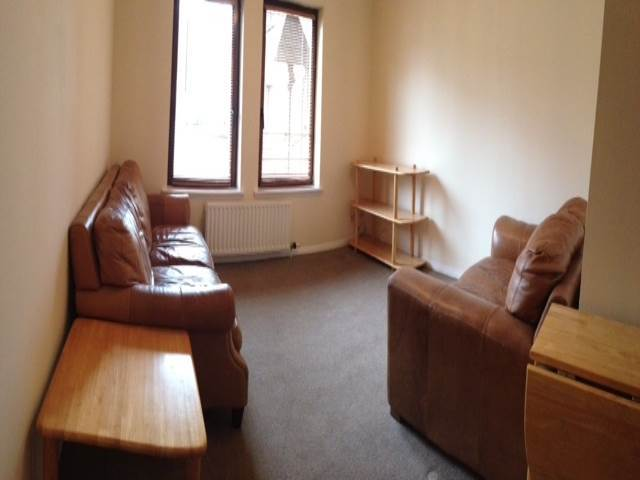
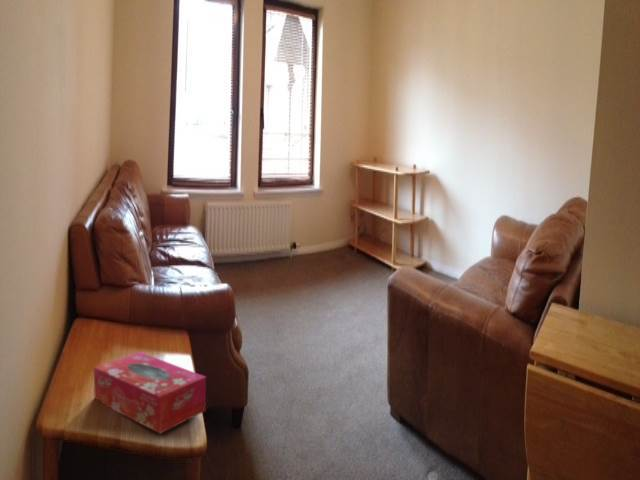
+ tissue box (149, 388)
